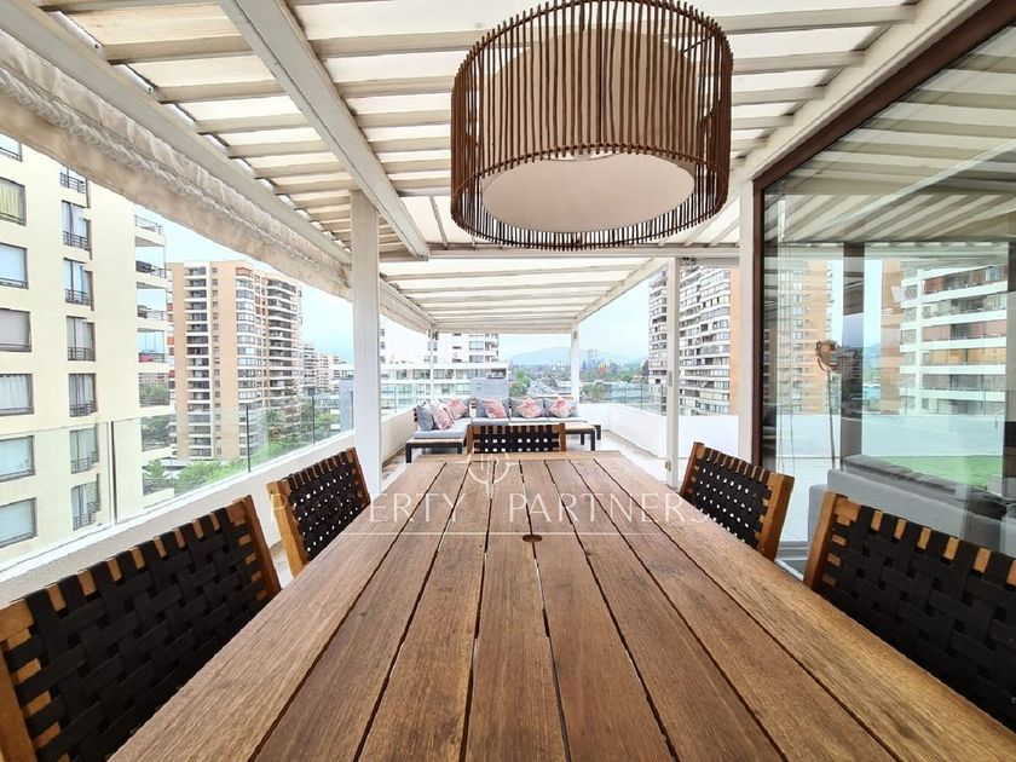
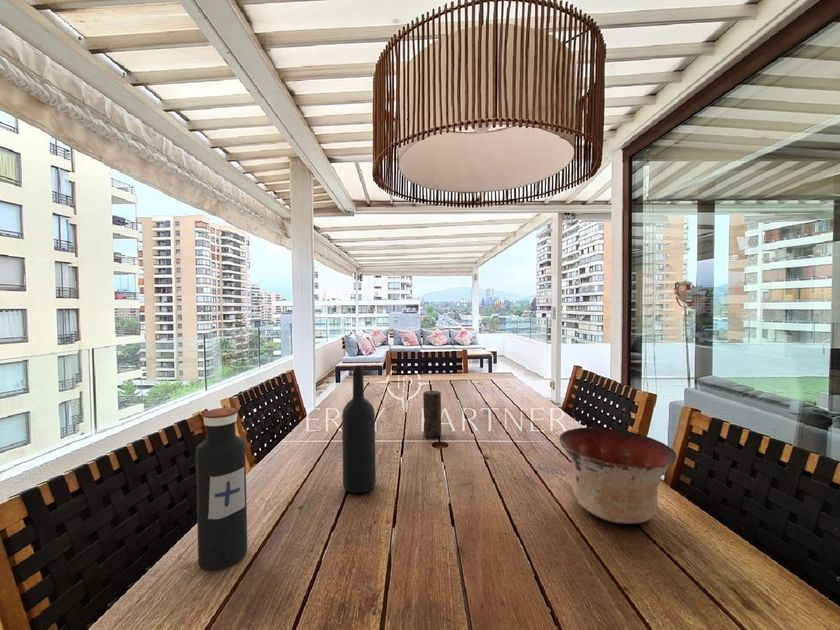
+ bowl (614, 478)
+ wine bottle (358, 427)
+ water bottle (222, 484)
+ candle (432, 413)
